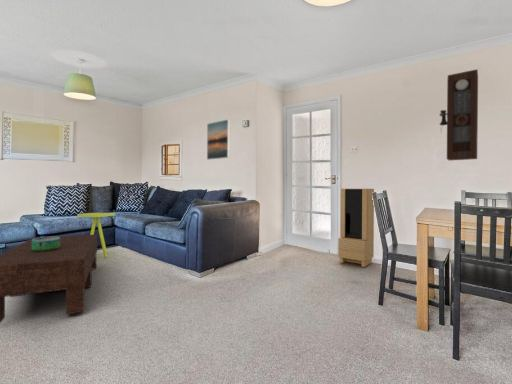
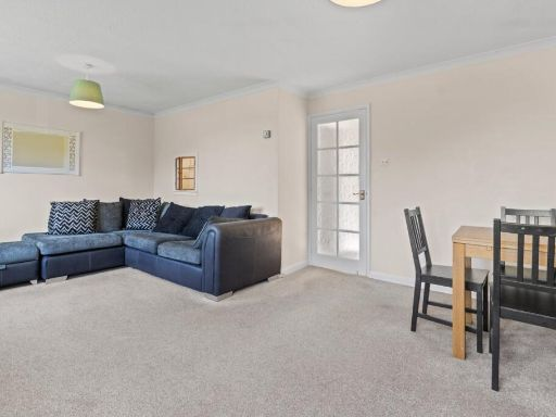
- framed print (218, 140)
- coffee table (53, 268)
- pendulum clock (457, 117)
- side table (93, 234)
- storage cabinet (355, 225)
- decorative bowl (46, 243)
